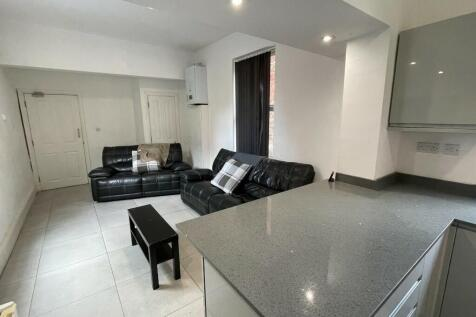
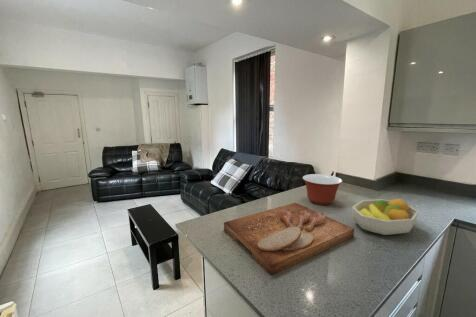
+ mixing bowl (321, 190)
+ fruit bowl (384, 213)
+ cutting board (286, 224)
